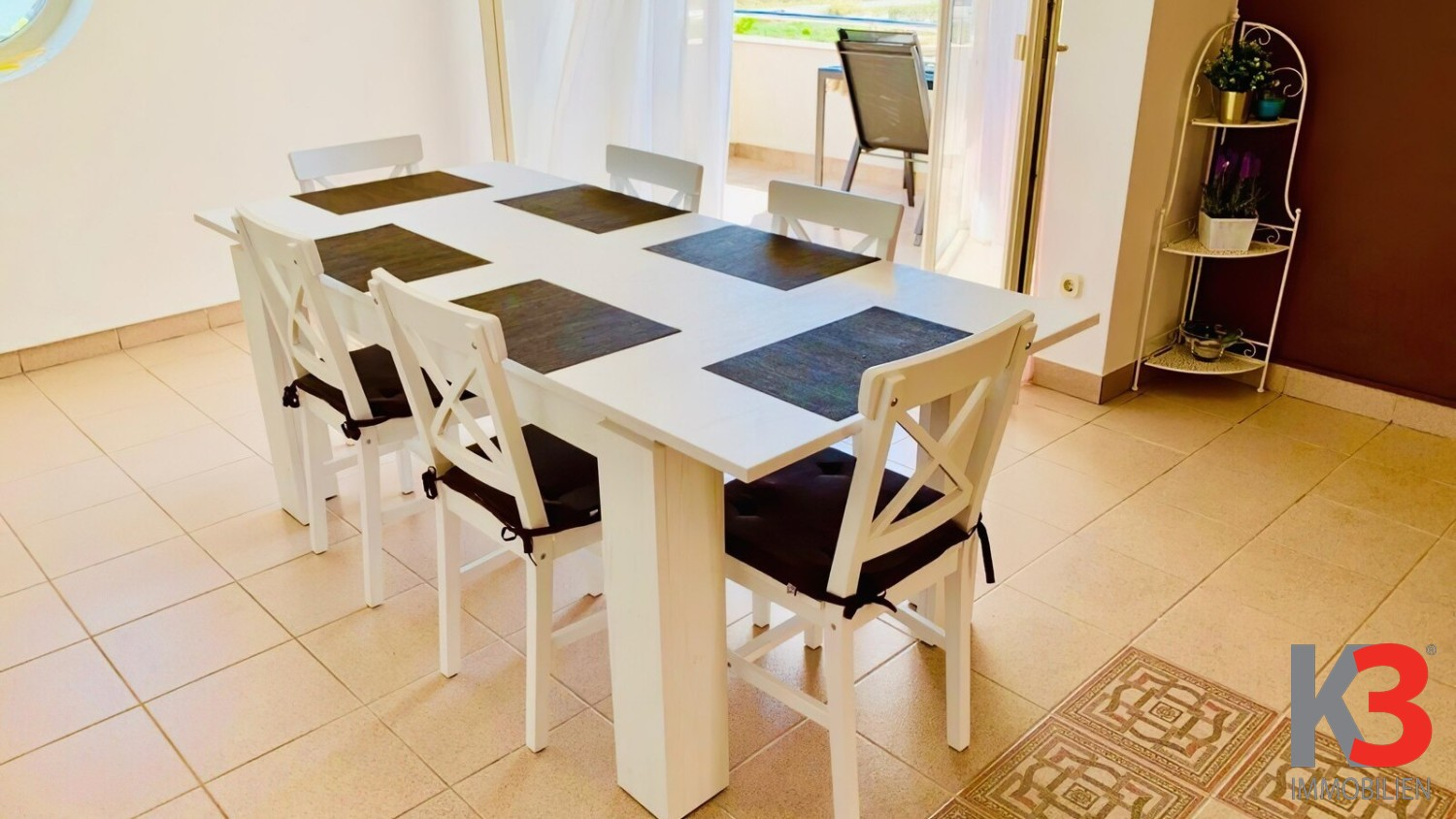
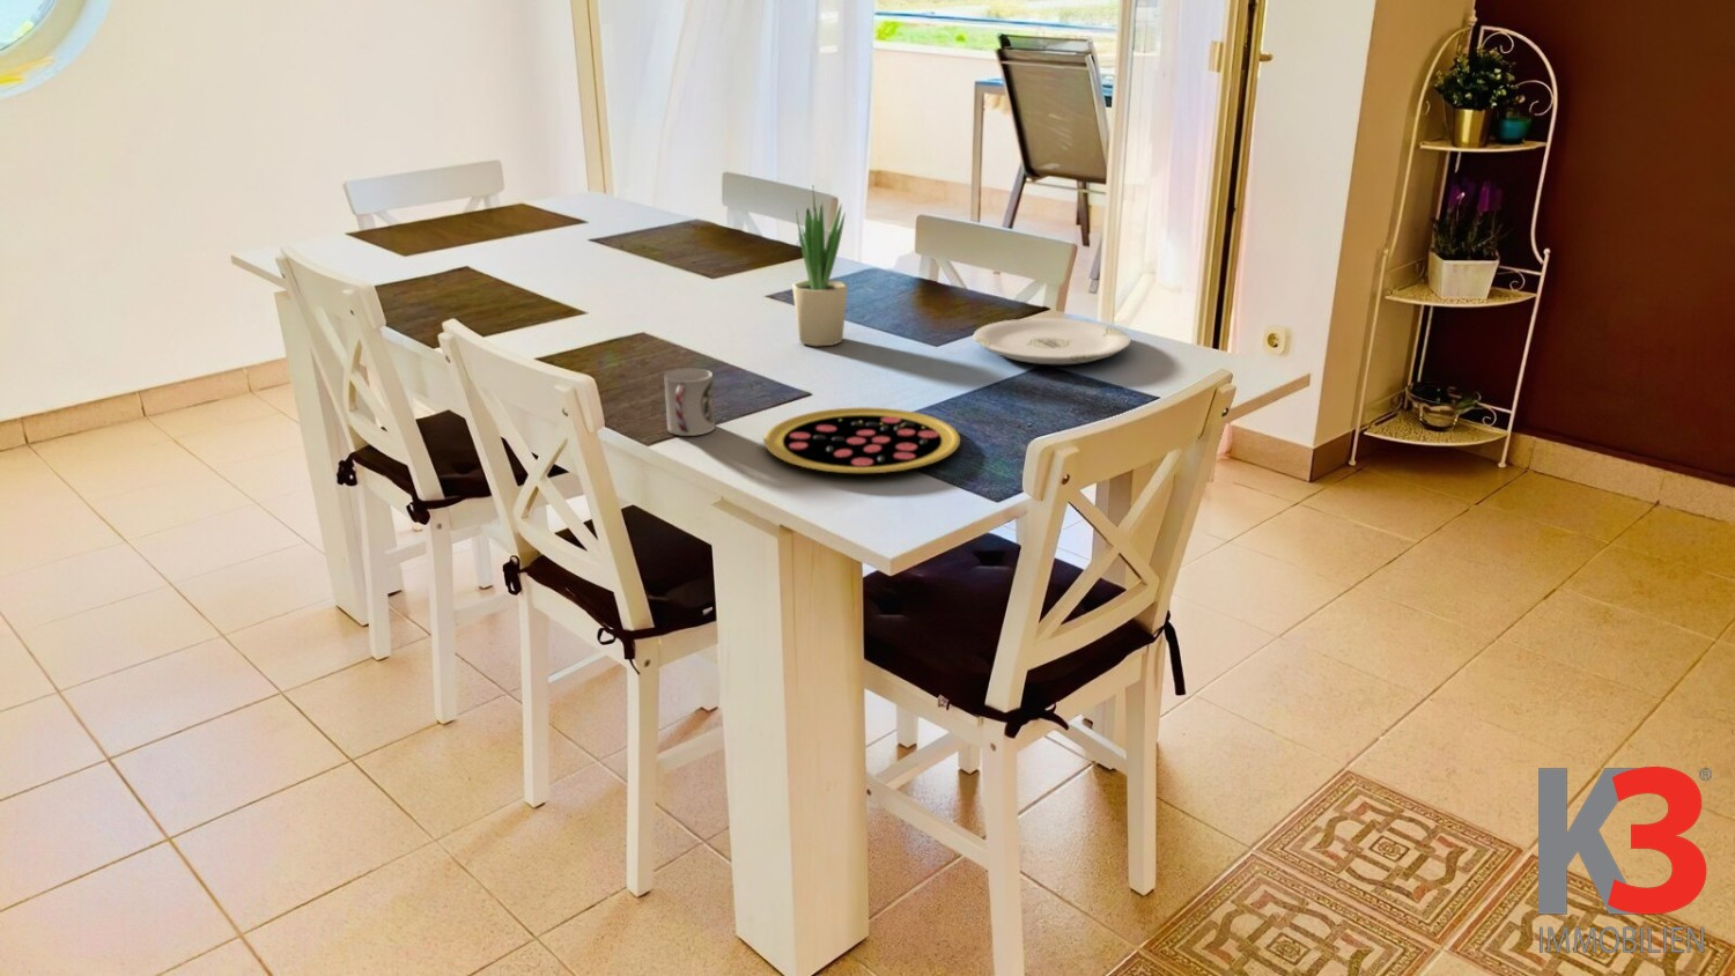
+ pizza (862, 440)
+ potted plant (821, 262)
+ plate (1050, 342)
+ cup (688, 405)
